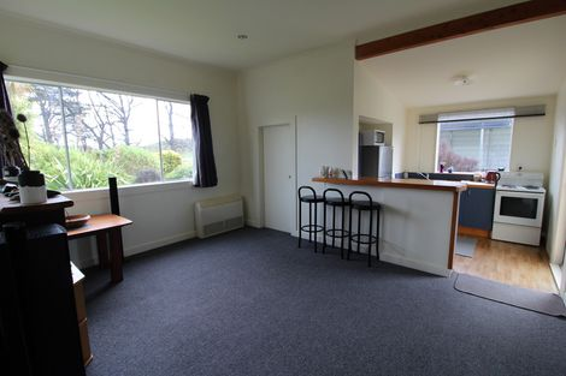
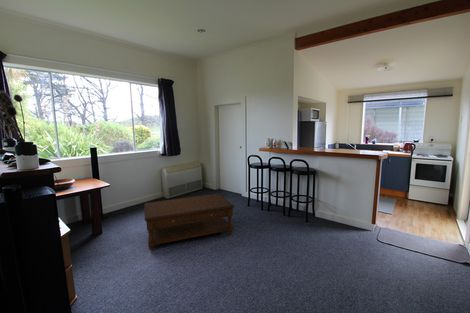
+ coffee table (188, 218)
